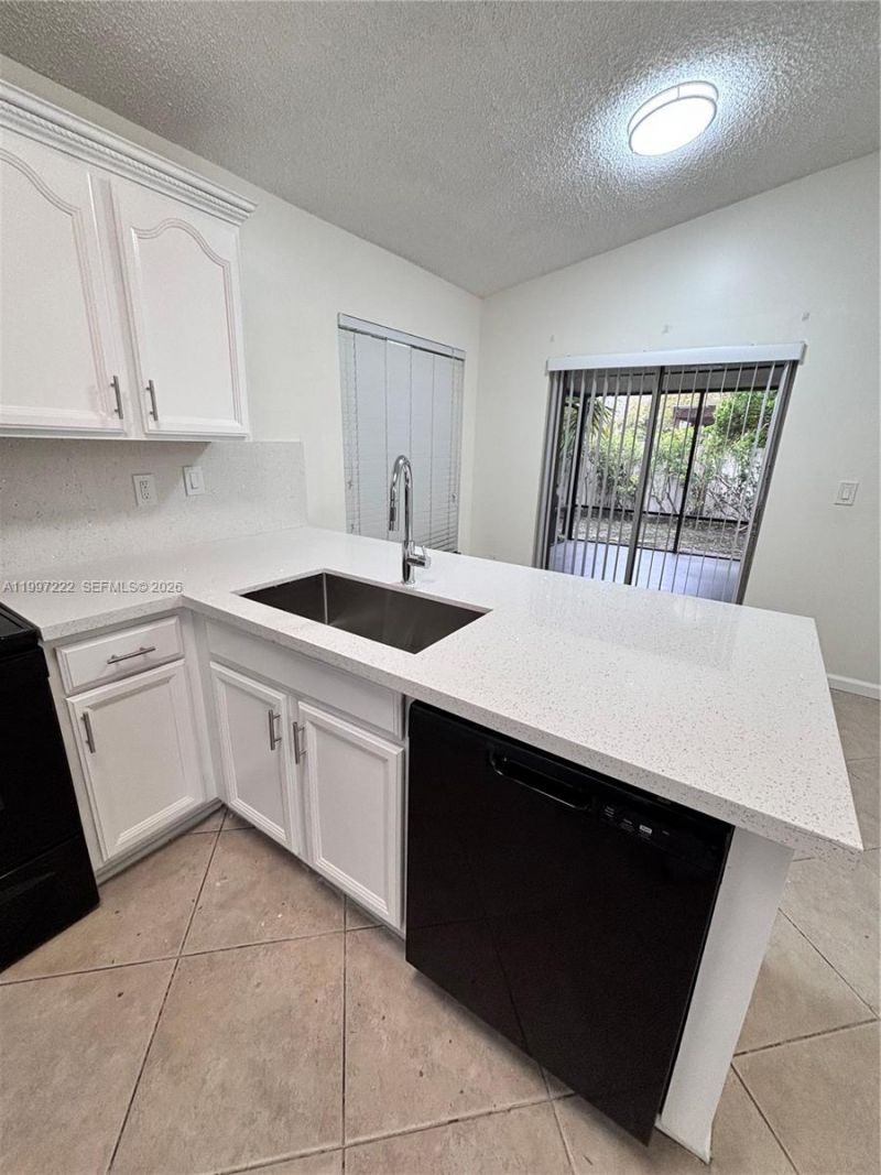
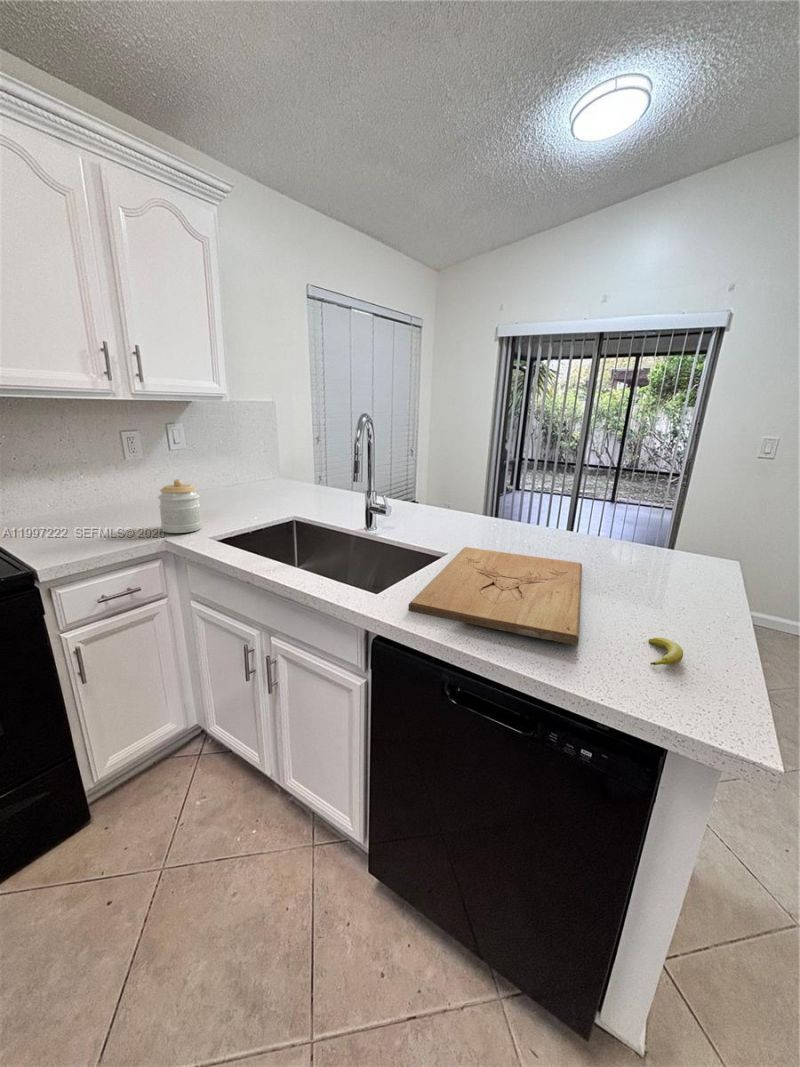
+ cutting board (506, 583)
+ jar (180, 504)
+ banana (666, 649)
